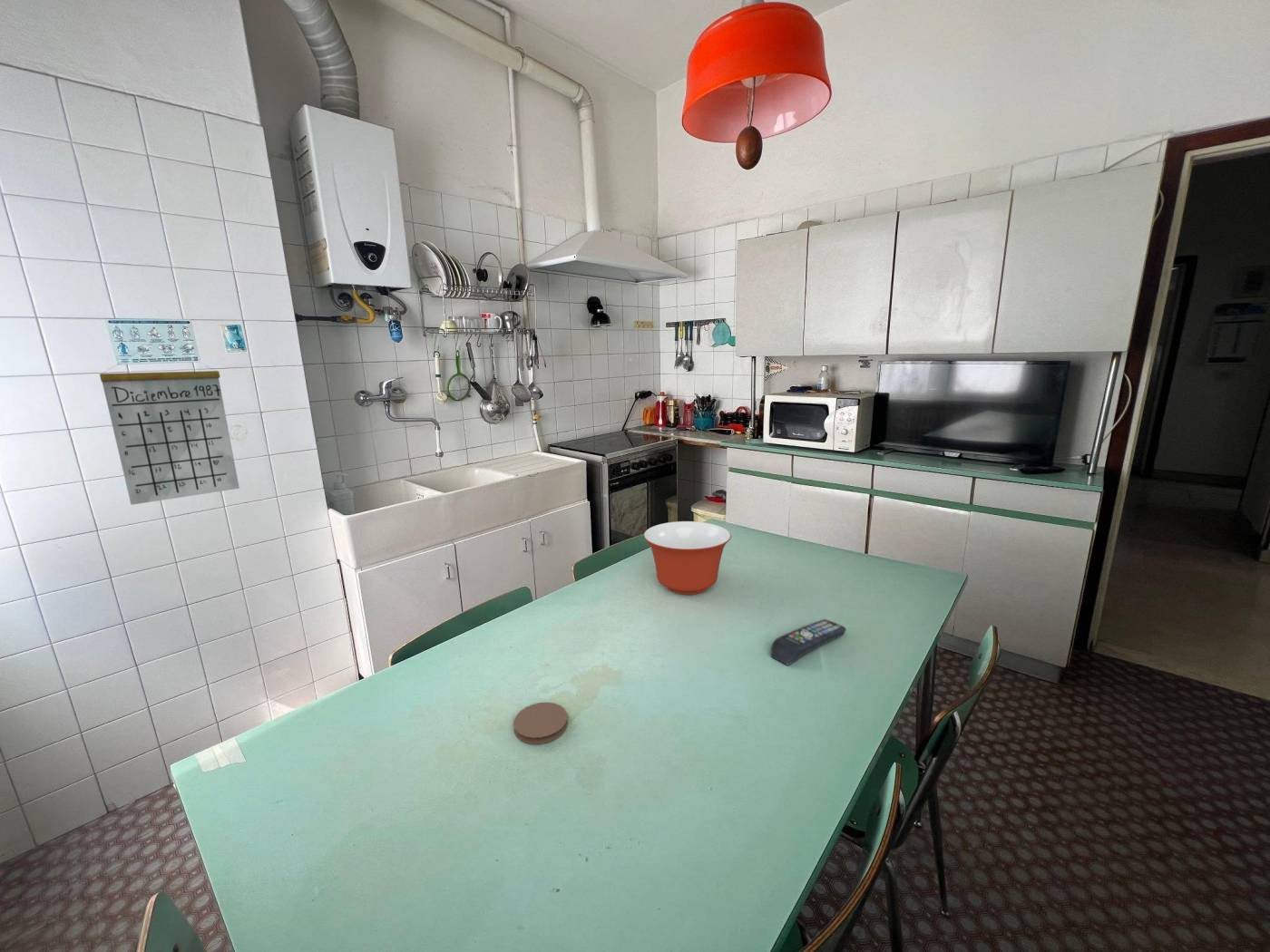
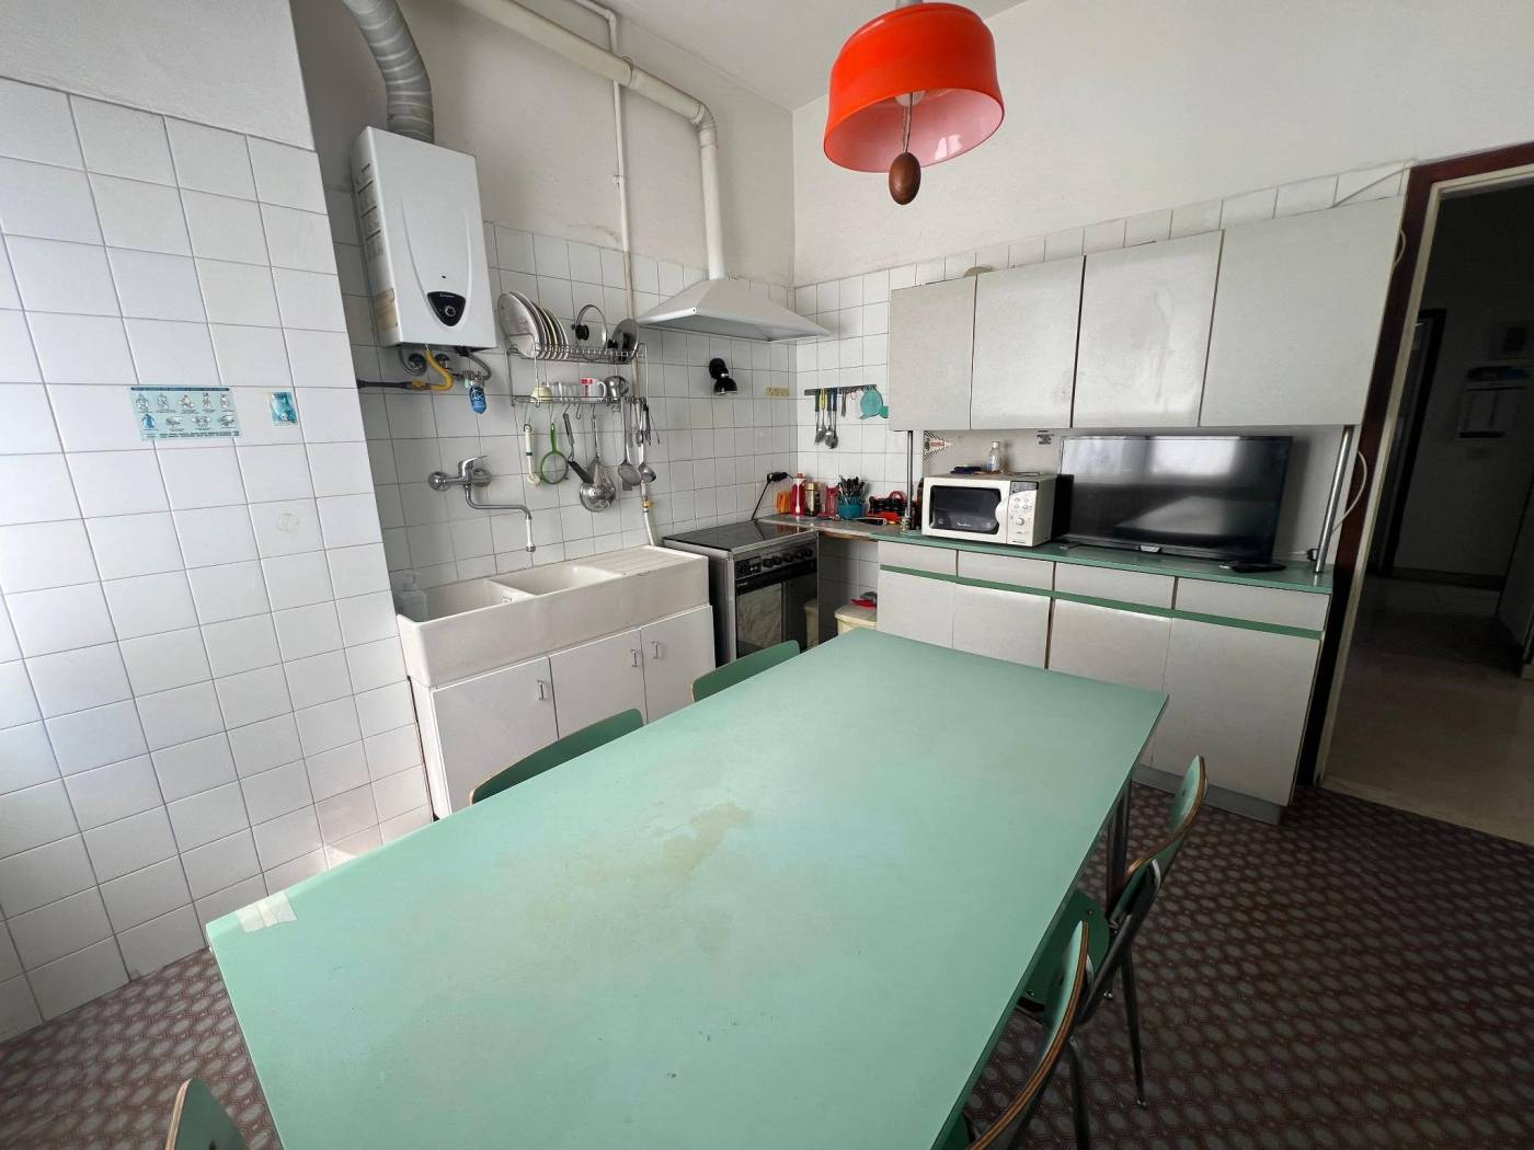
- mixing bowl (687, 559)
- calendar (172, 421)
- remote control (808, 638)
- coaster (541, 722)
